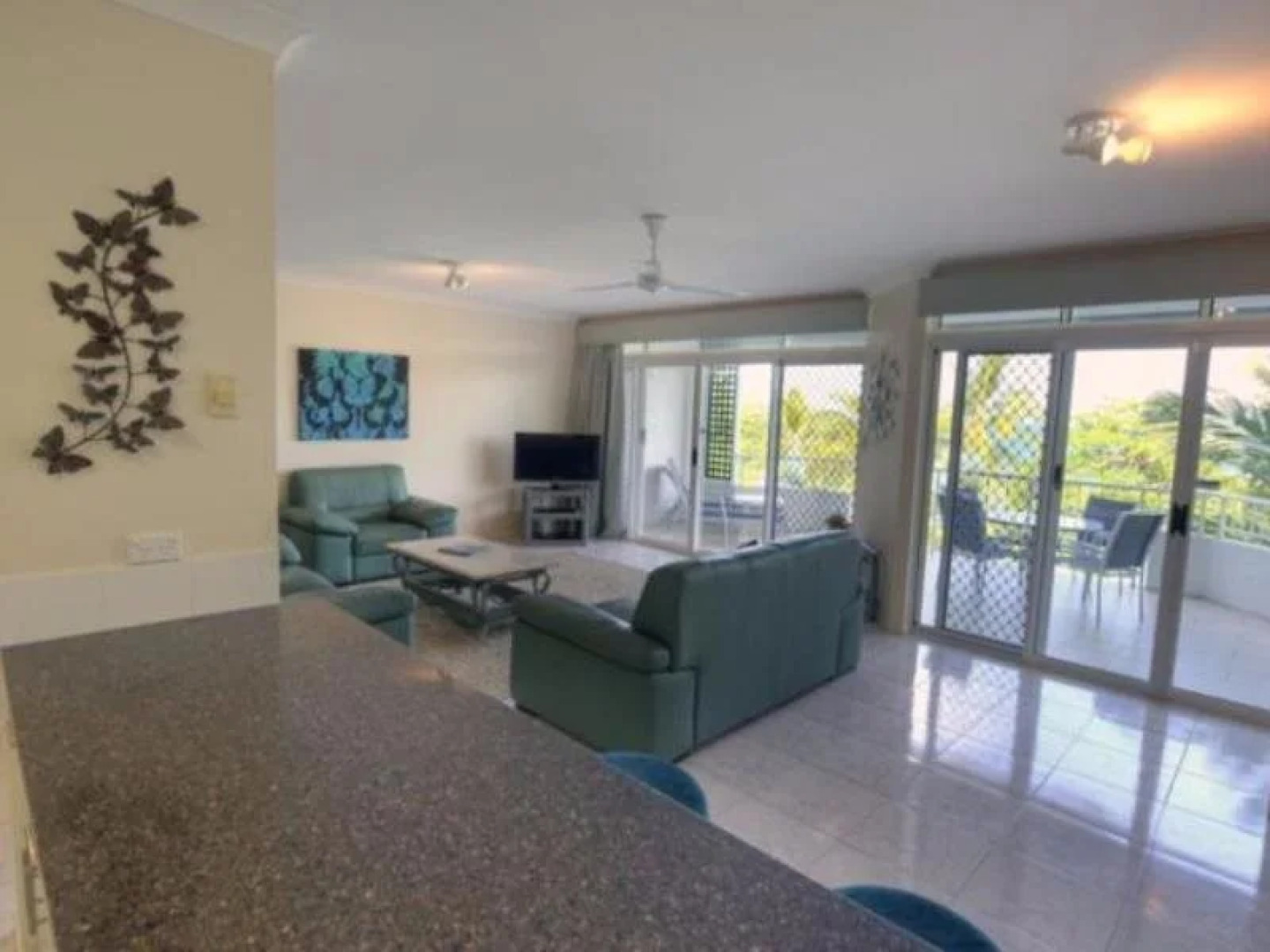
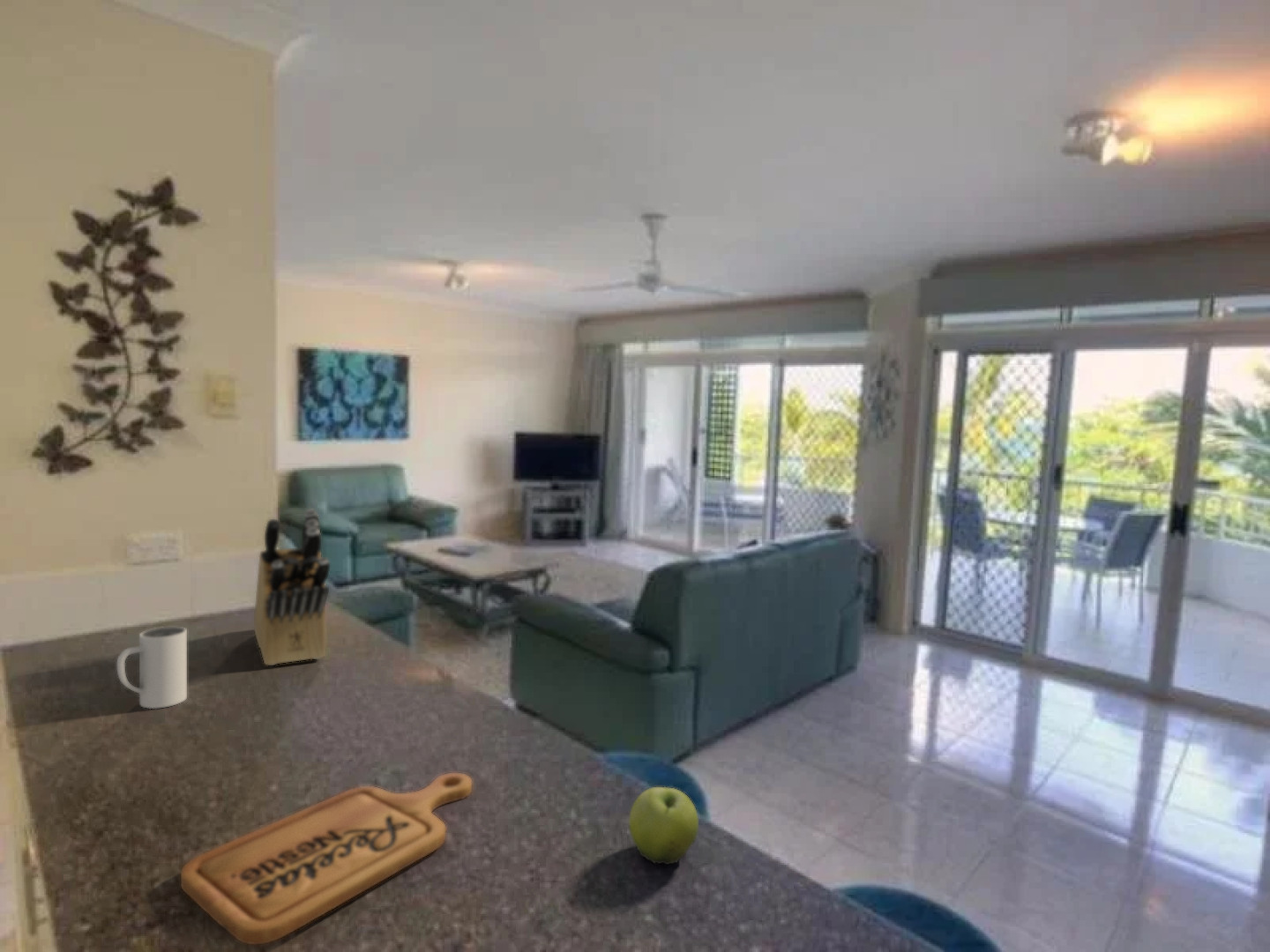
+ cutting board (358, 833)
+ knife block (290, 577)
+ fruit (663, 822)
+ mug (153, 668)
